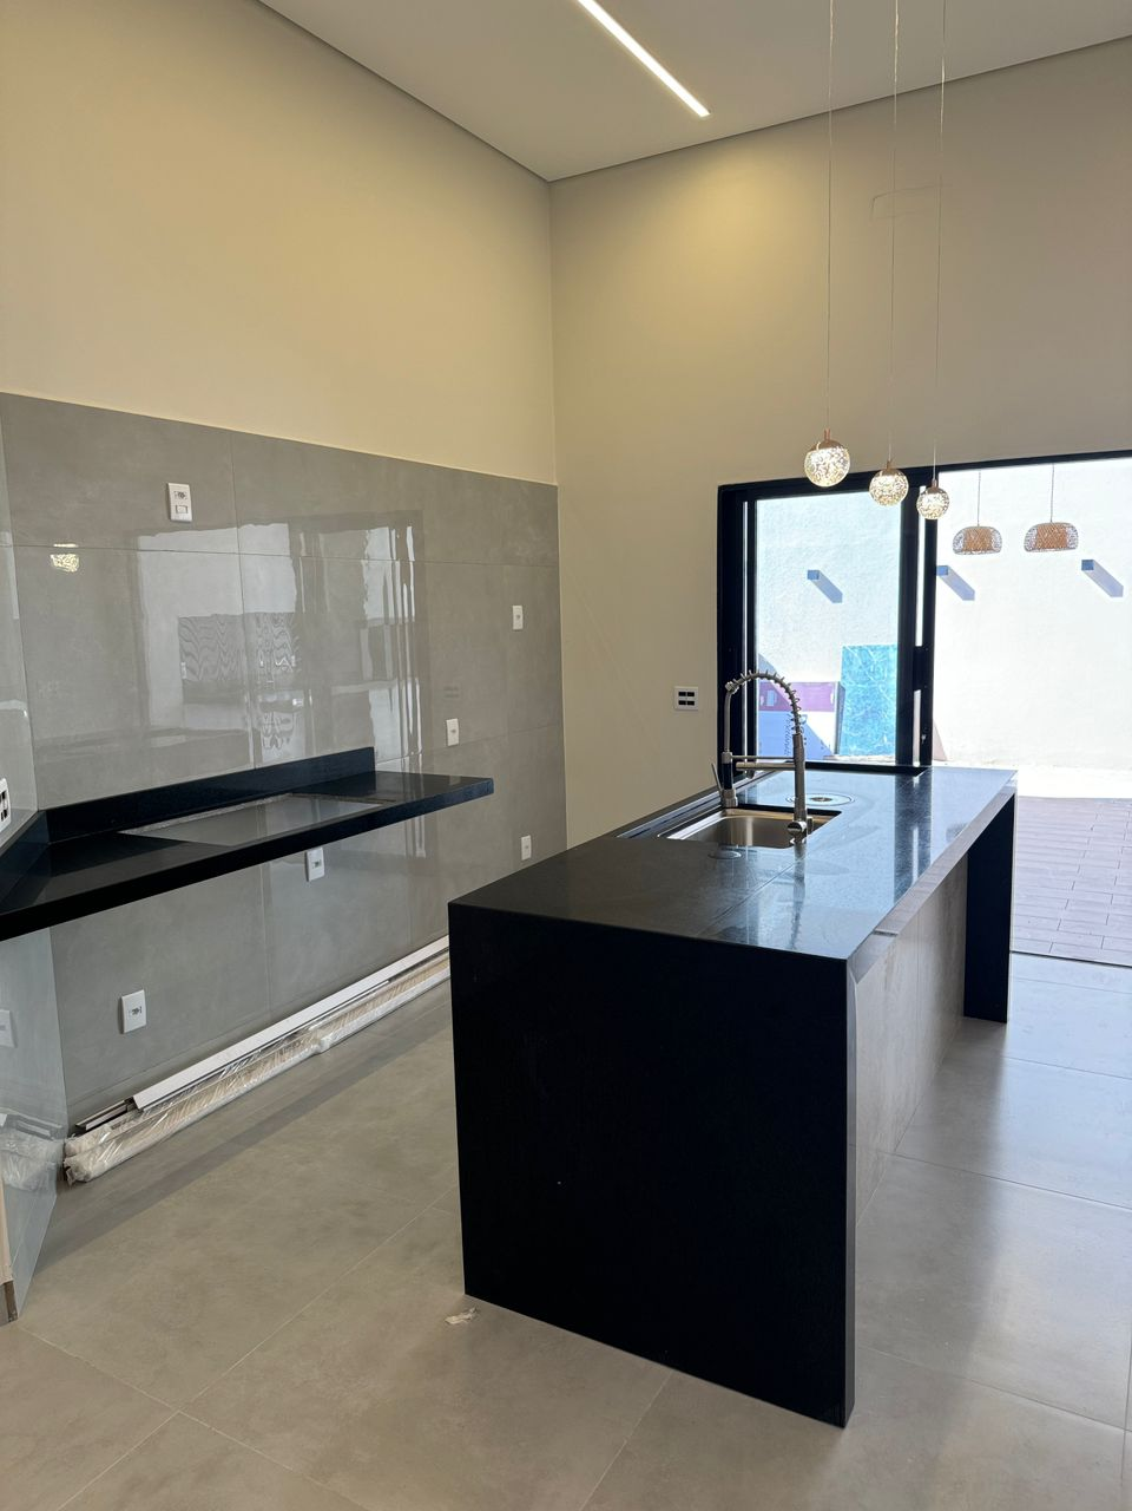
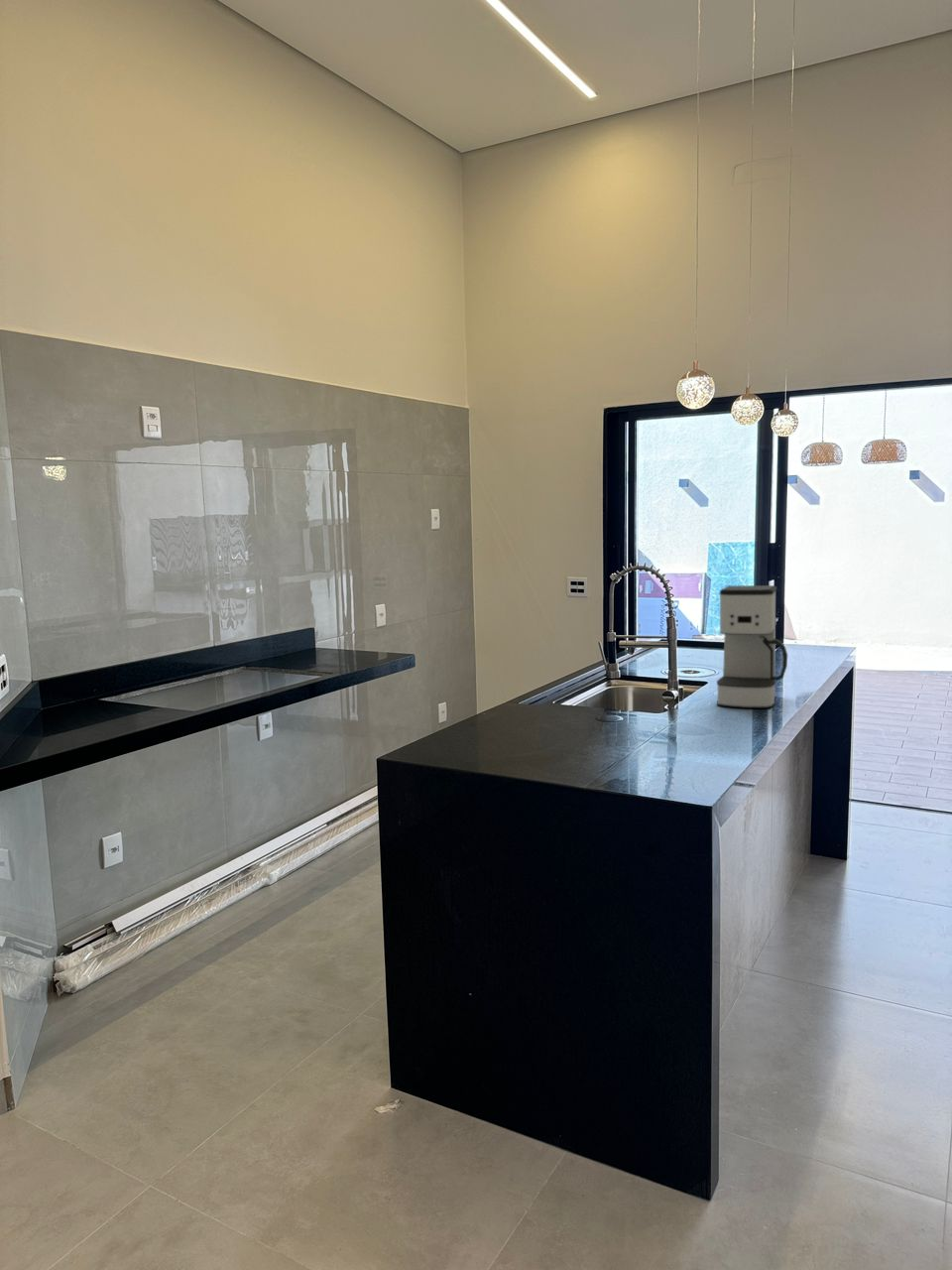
+ coffee maker (752, 645)
